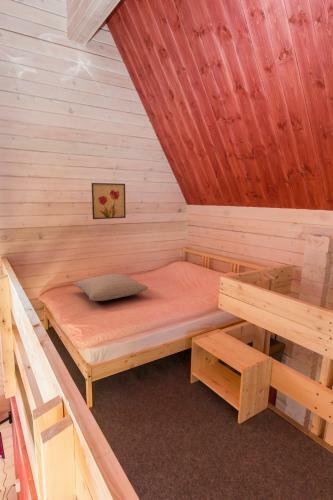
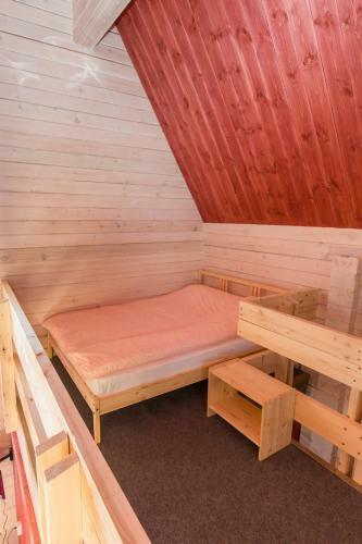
- pillow (109, 285)
- wall art (108, 201)
